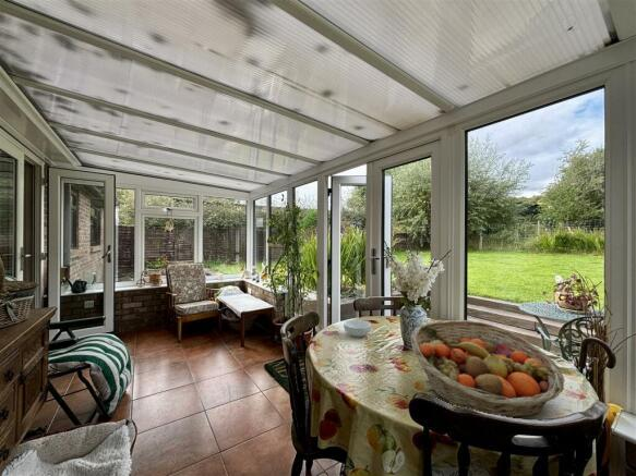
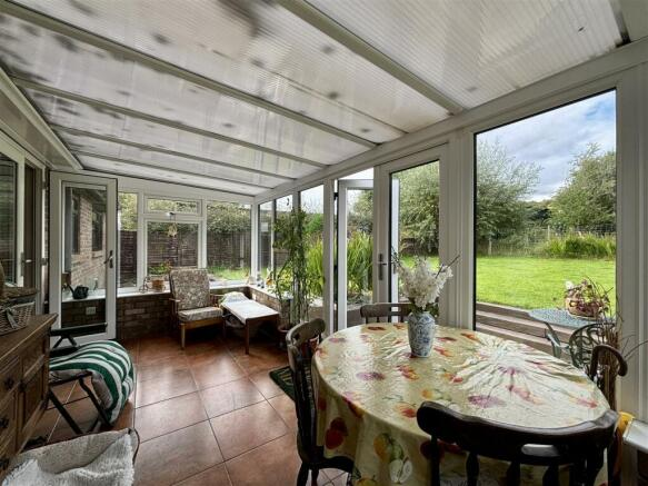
- fruit basket (479, 363)
- cereal bowl (357, 329)
